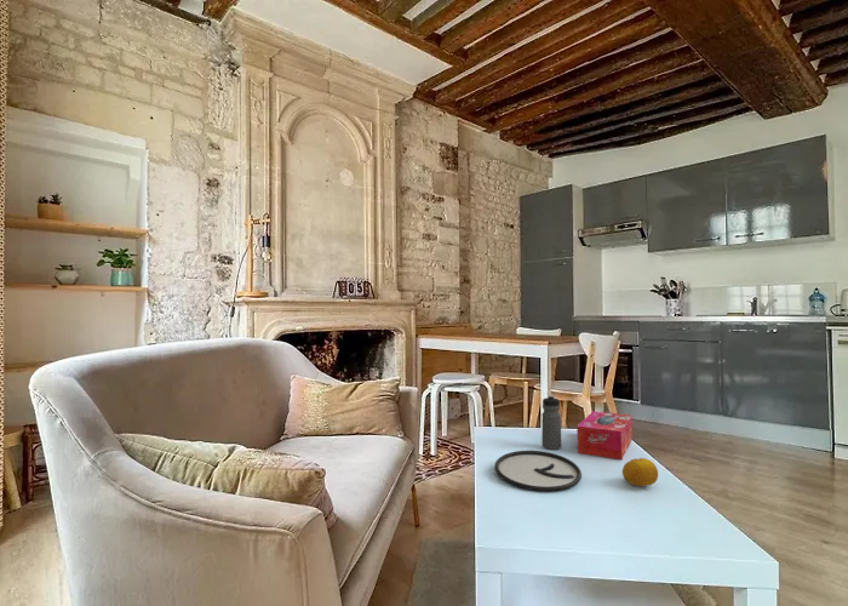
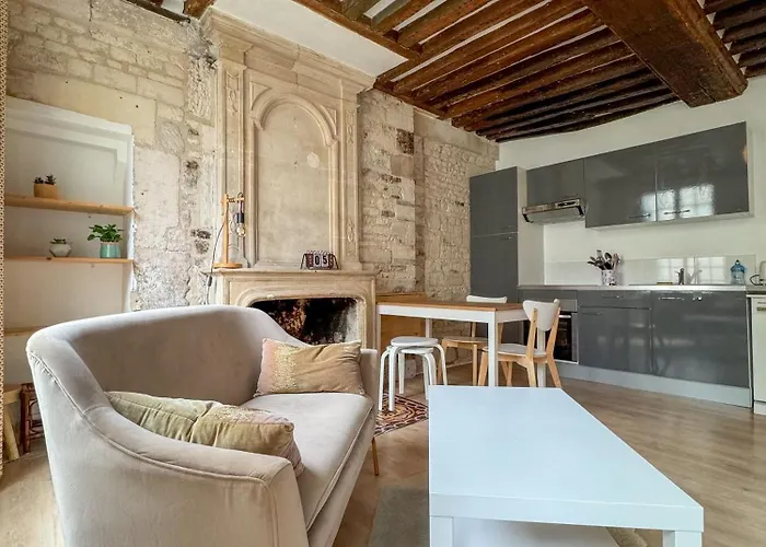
- tissue box (606, 433)
- plate (537, 469)
- fruit (640, 471)
- water bottle (551, 421)
